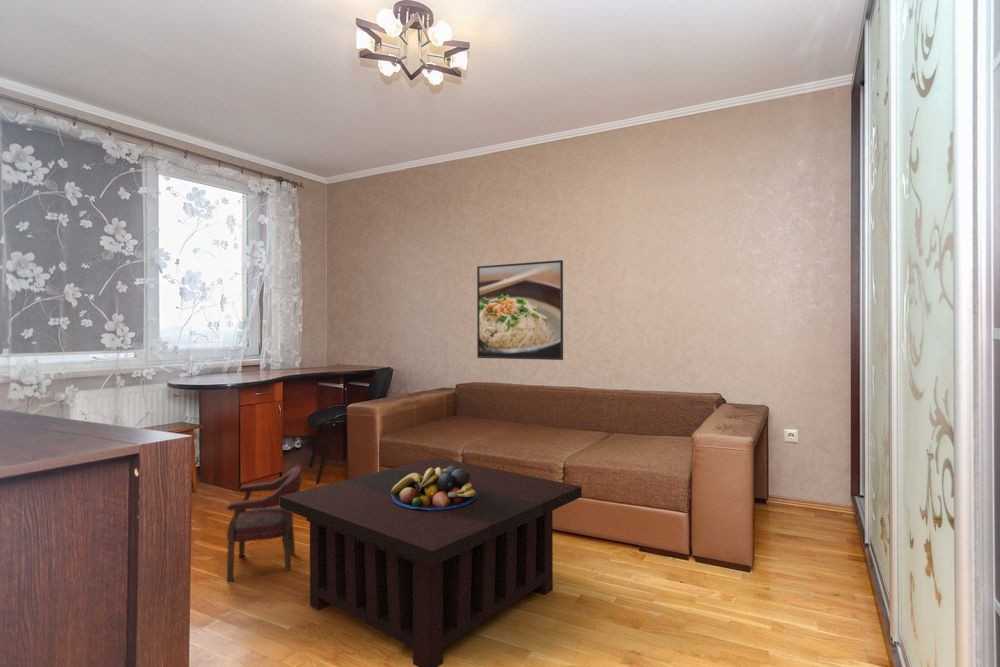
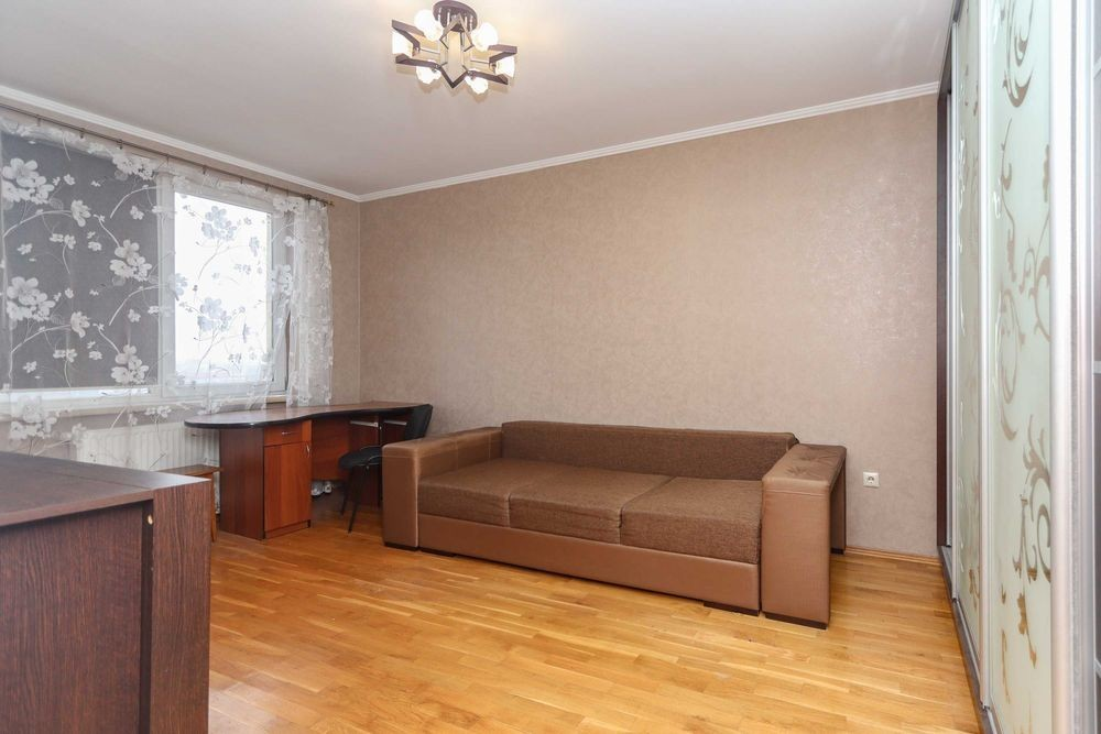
- coffee table (435, 544)
- fruit bowl (434, 481)
- stool (263, 518)
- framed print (518, 311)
